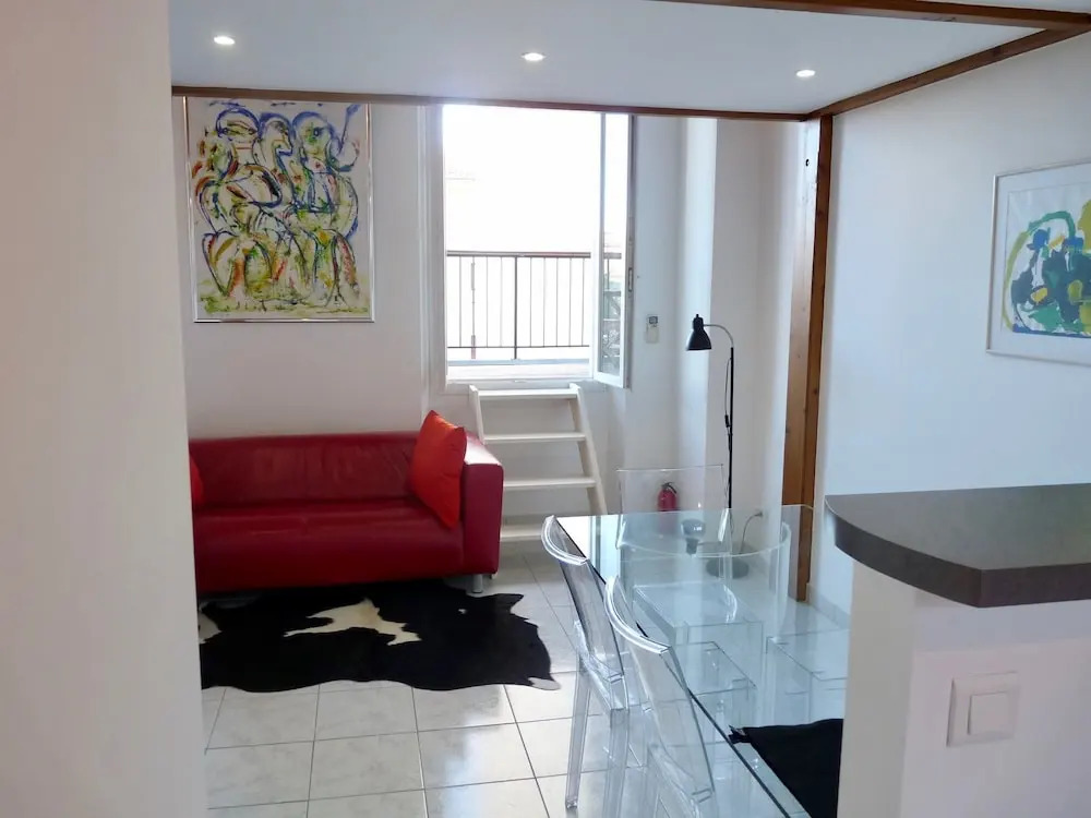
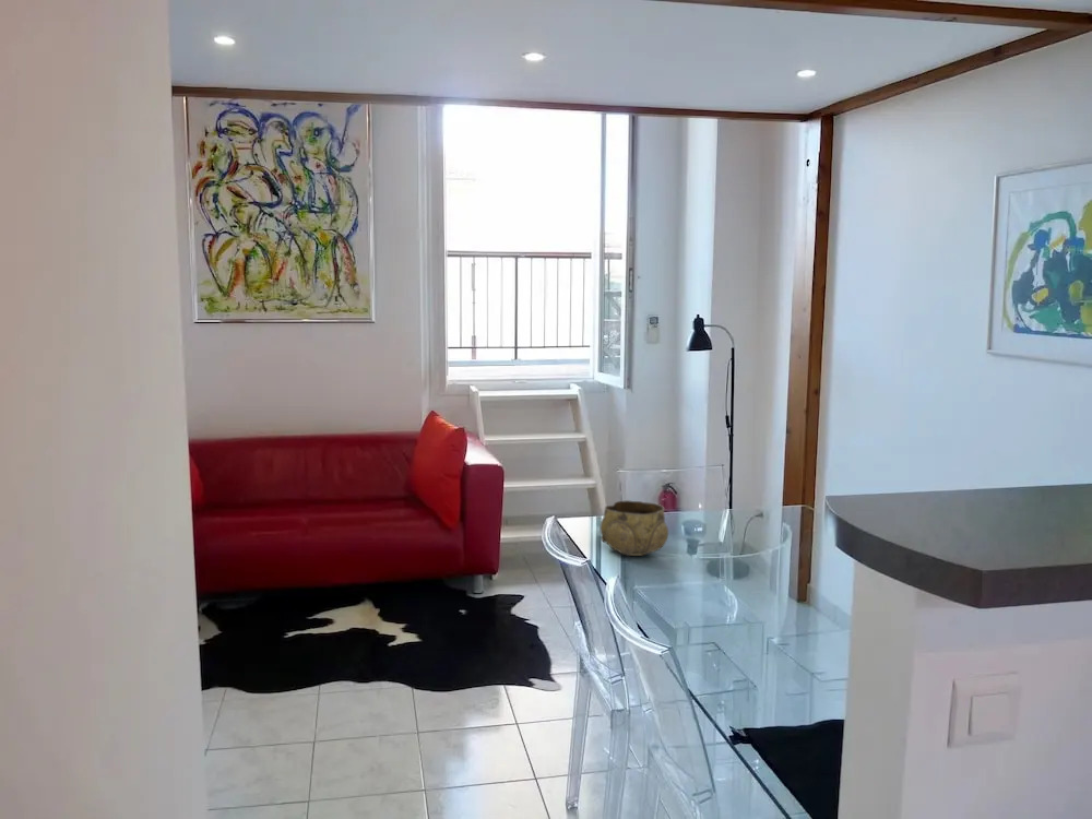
+ decorative bowl (633, 529)
